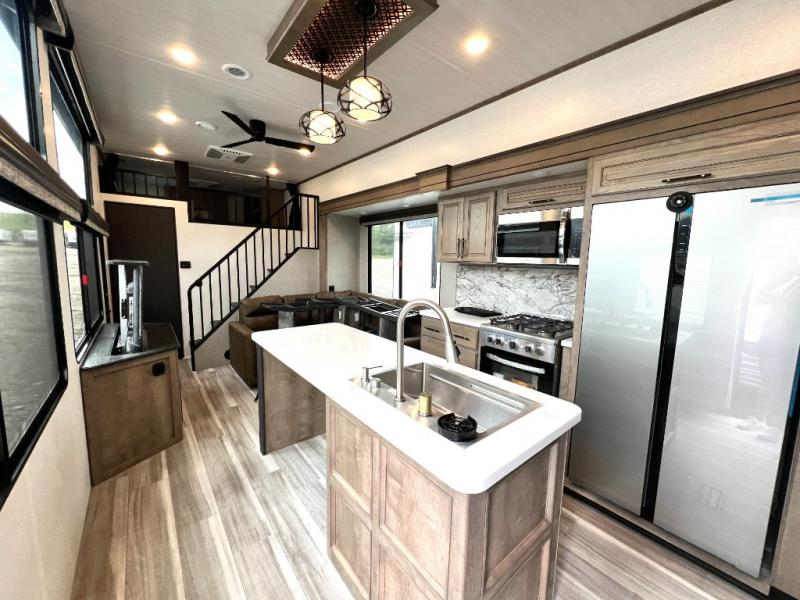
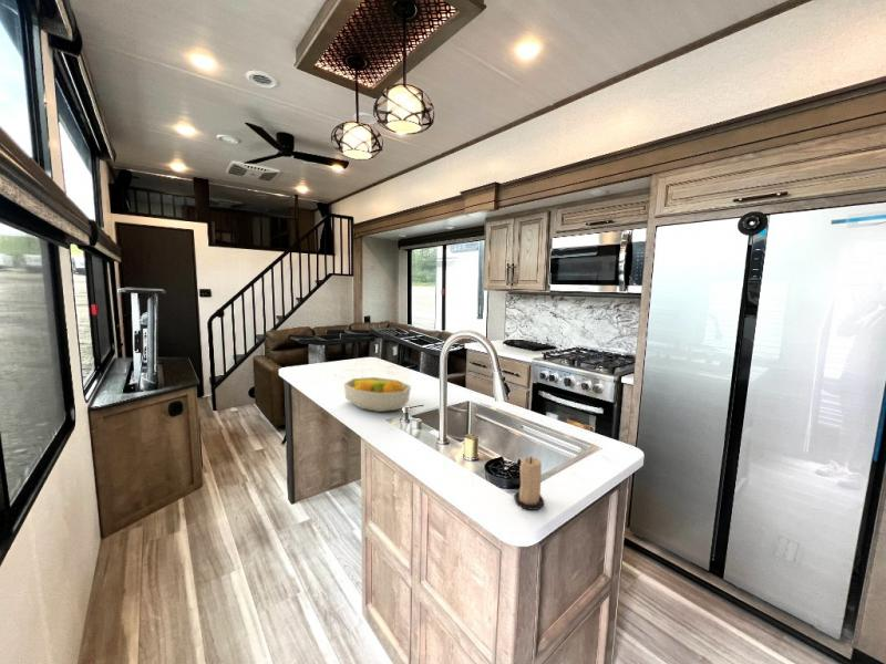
+ fruit bowl (377, 390)
+ candle (529, 478)
